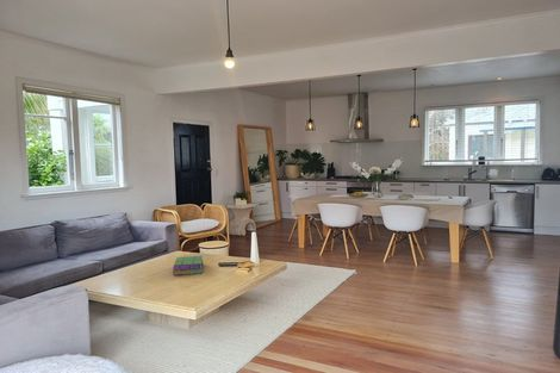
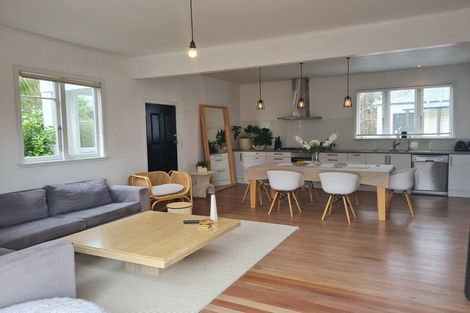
- stack of books (188, 265)
